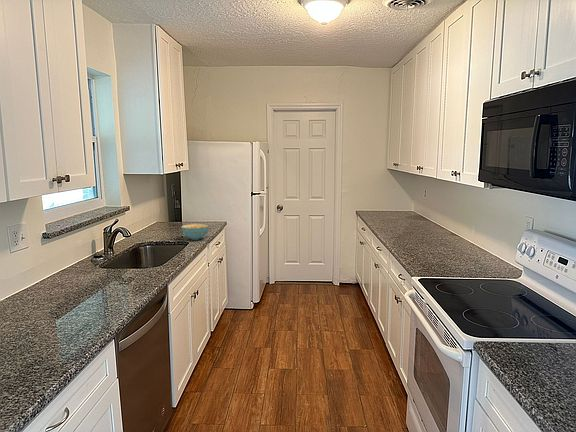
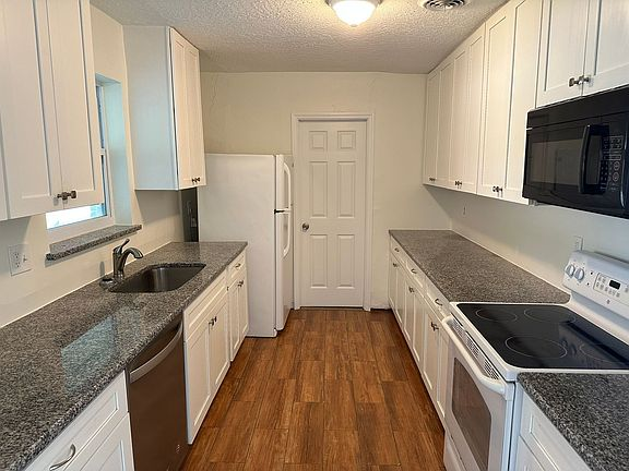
- cereal bowl (195, 232)
